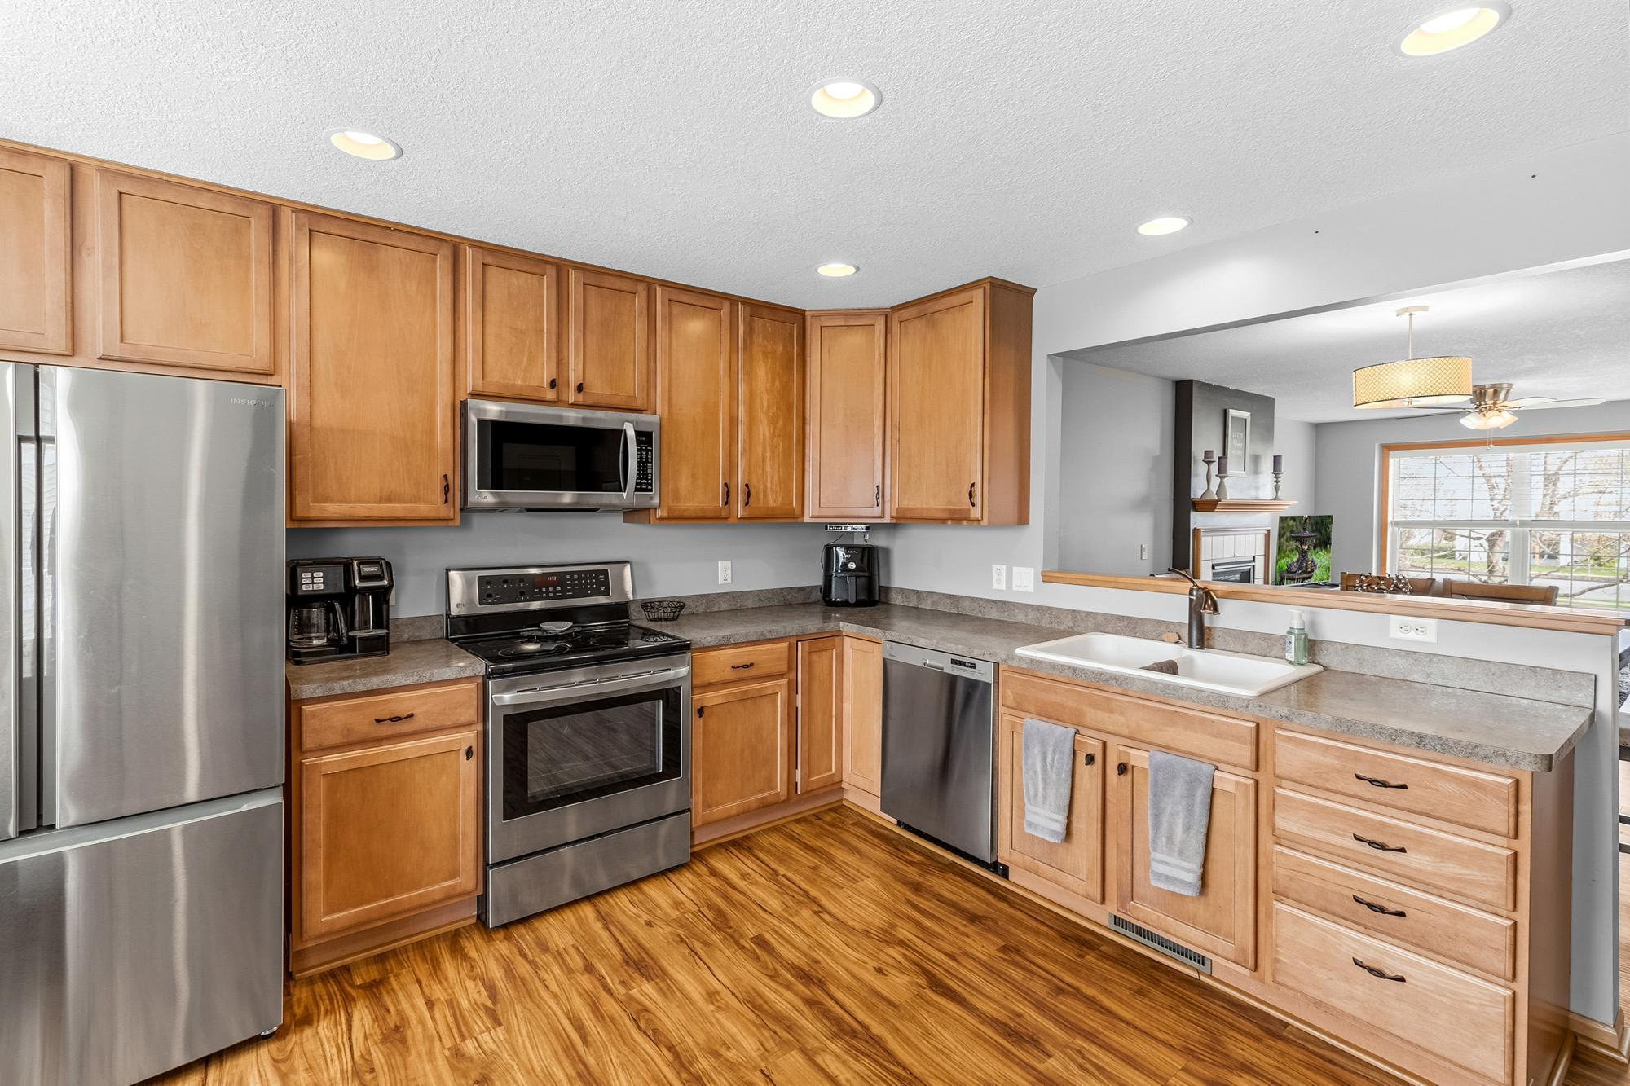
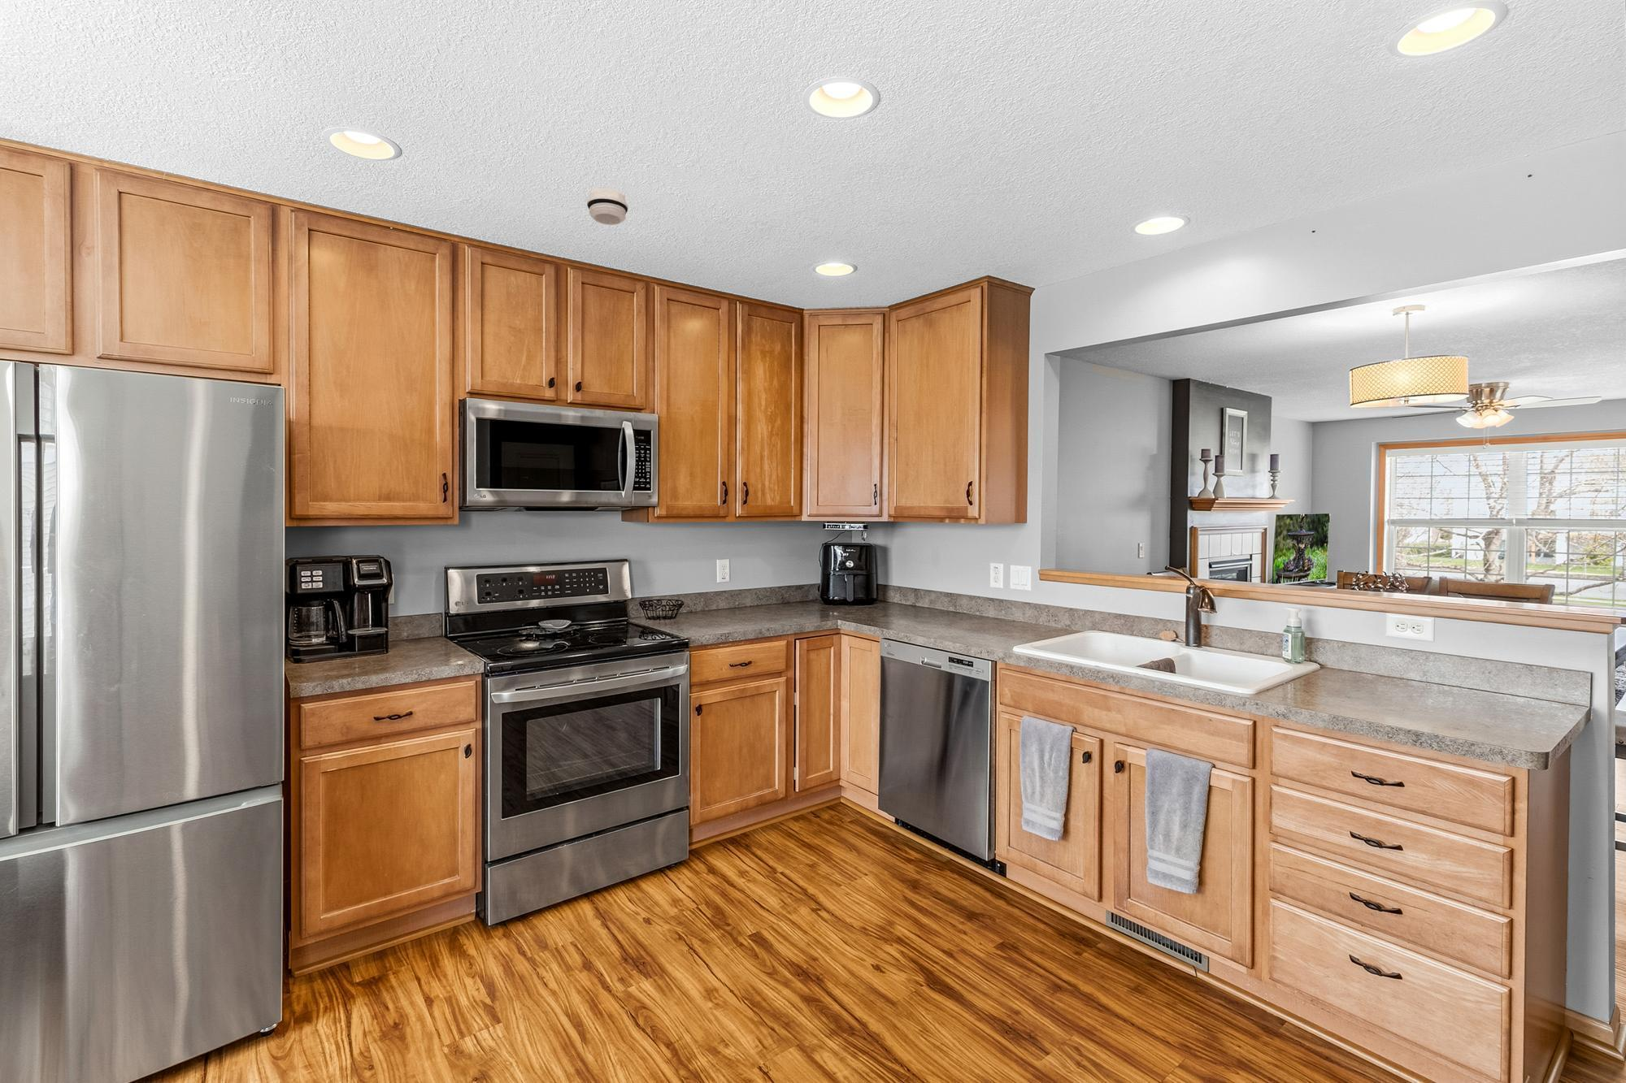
+ smoke detector (607, 207)
